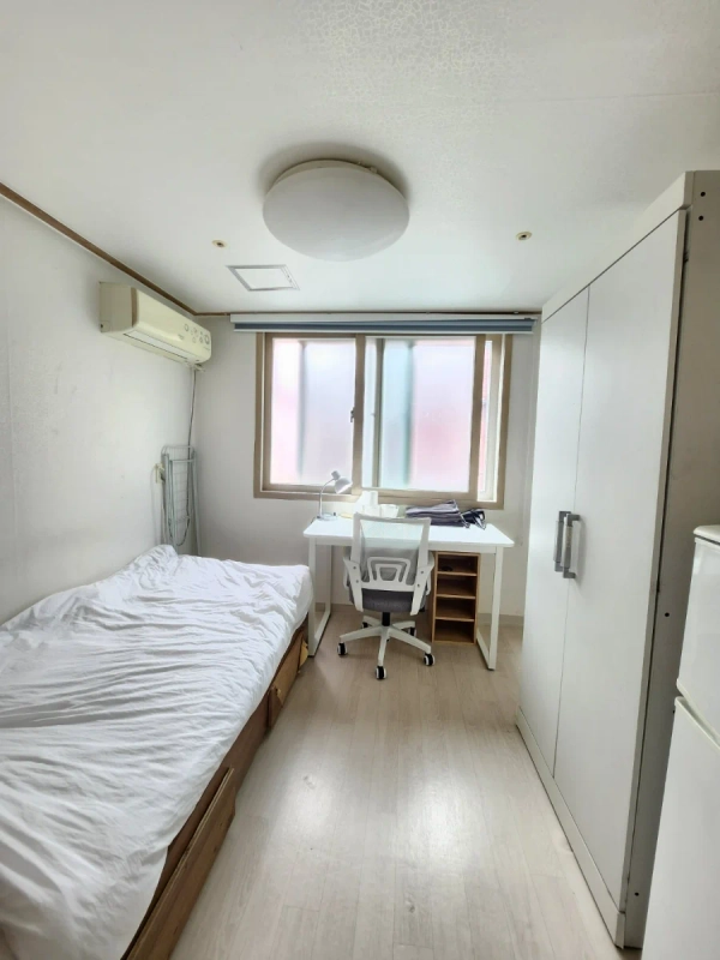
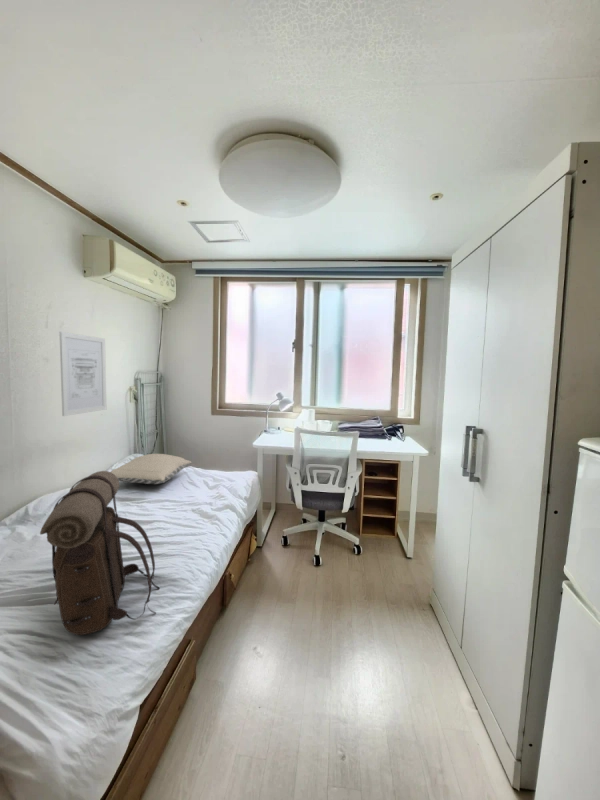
+ wall art (85, 374)
+ backpack (111, 545)
+ pillow (150, 469)
